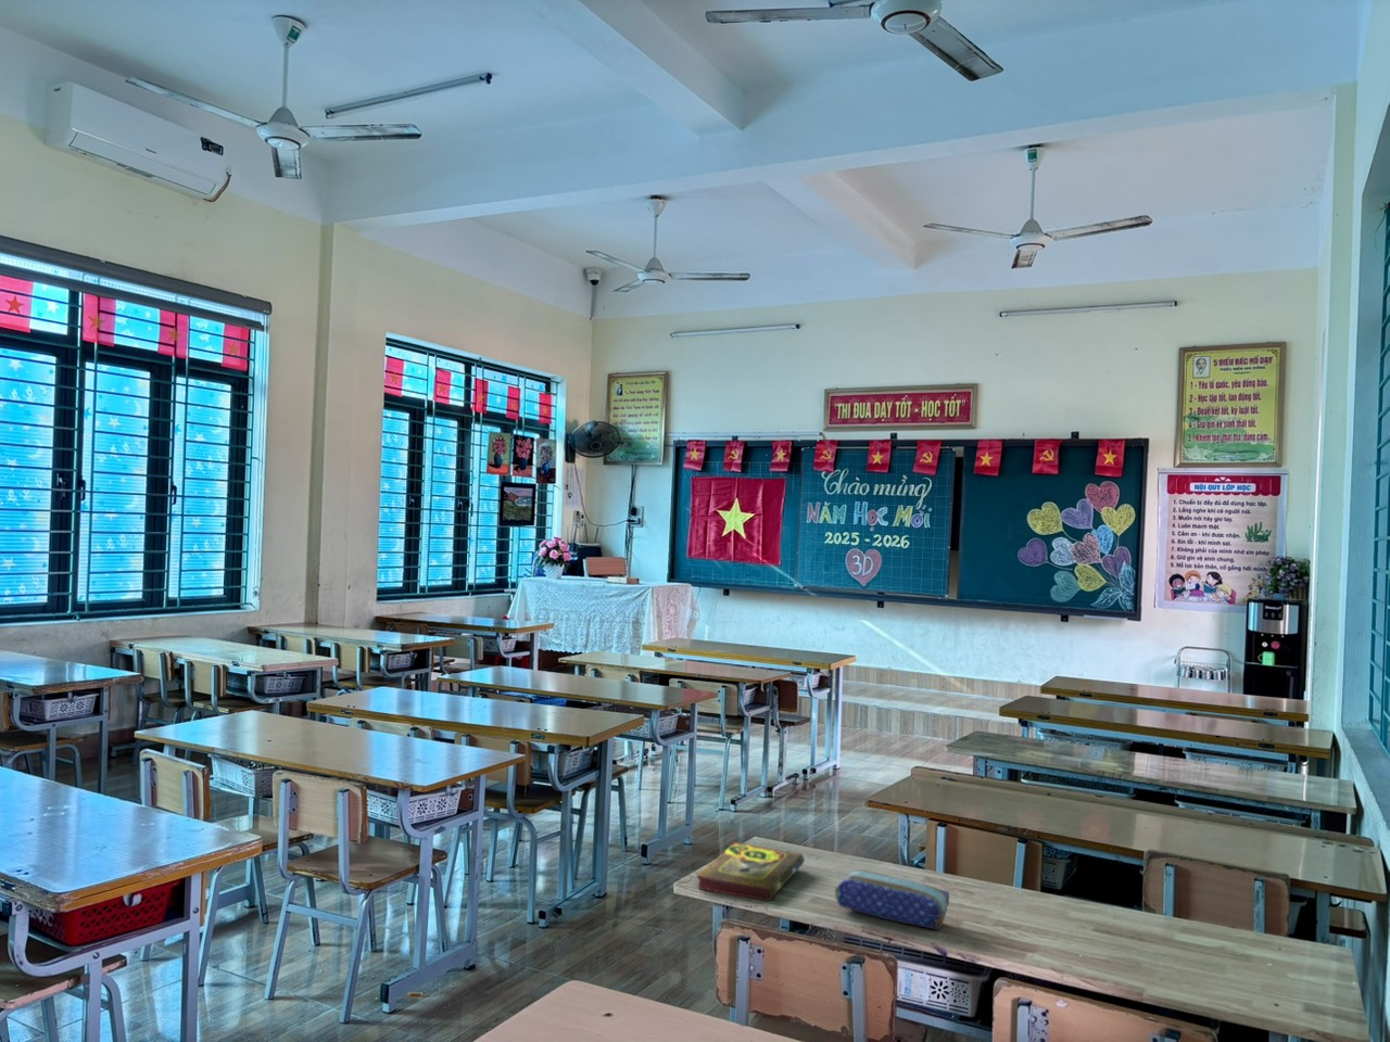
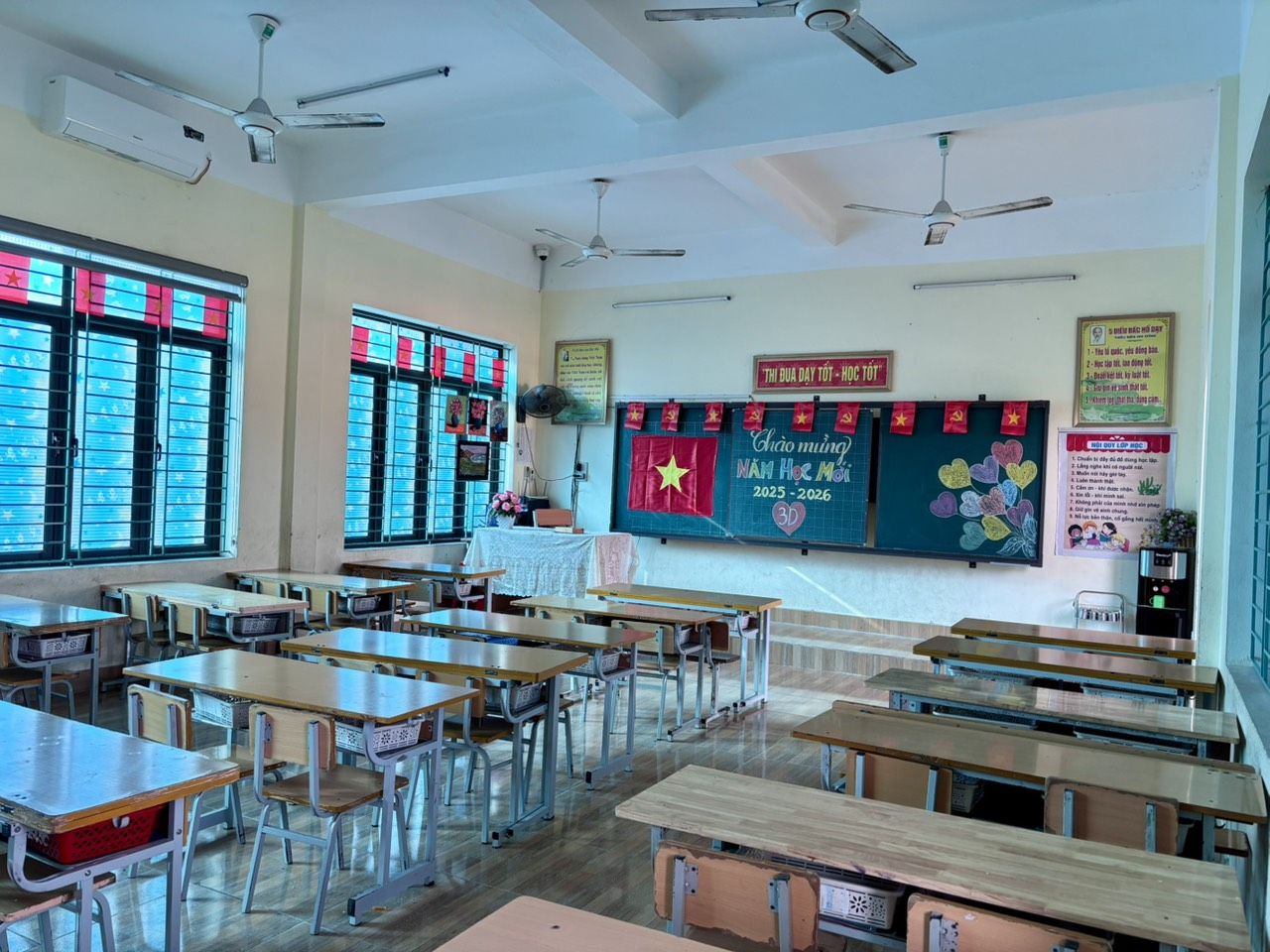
- pencil case (892, 896)
- book (752, 870)
